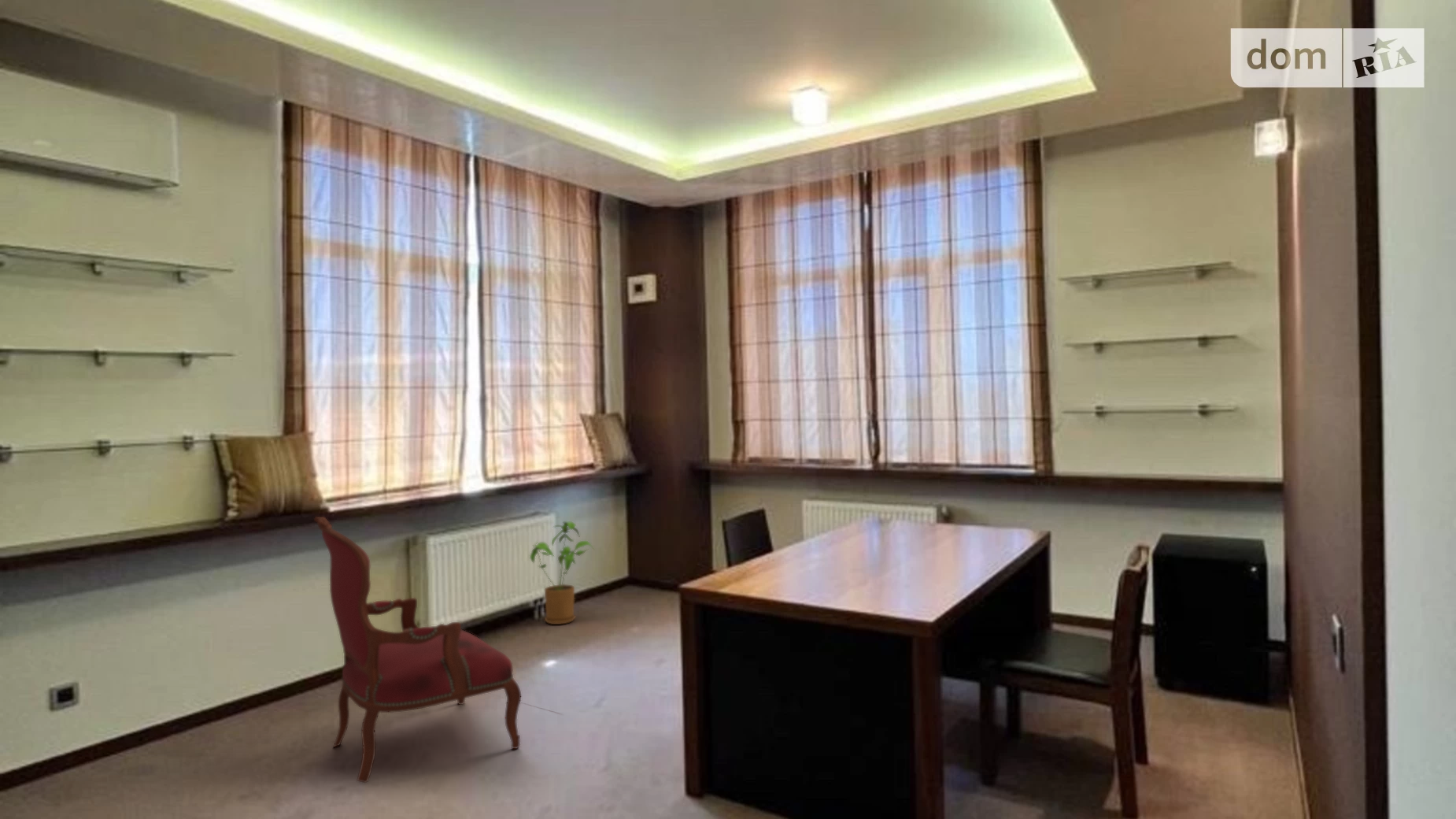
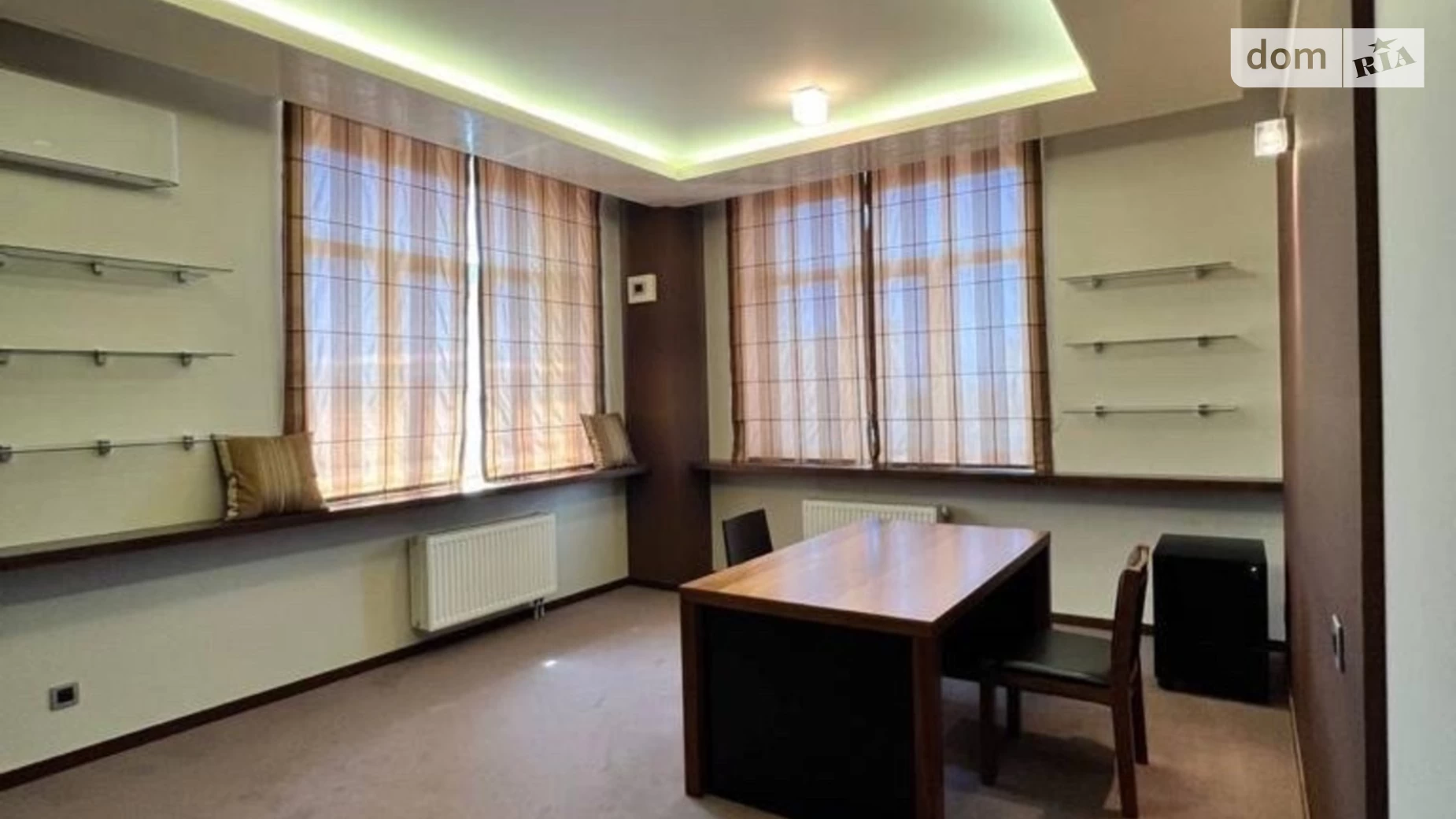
- house plant (564, 572)
- armchair (409, 627)
